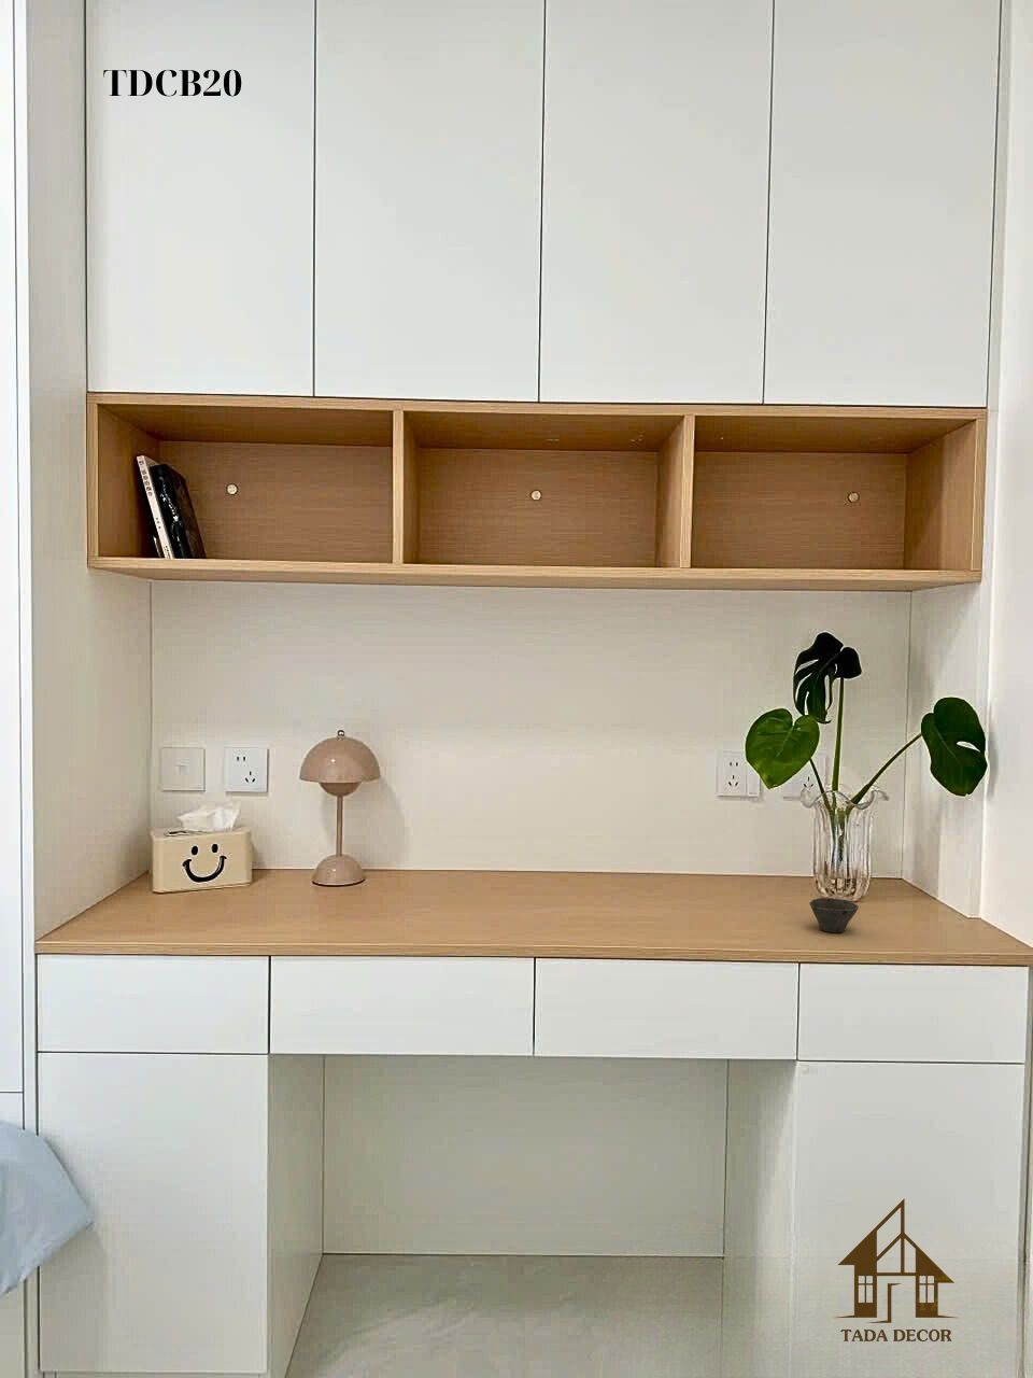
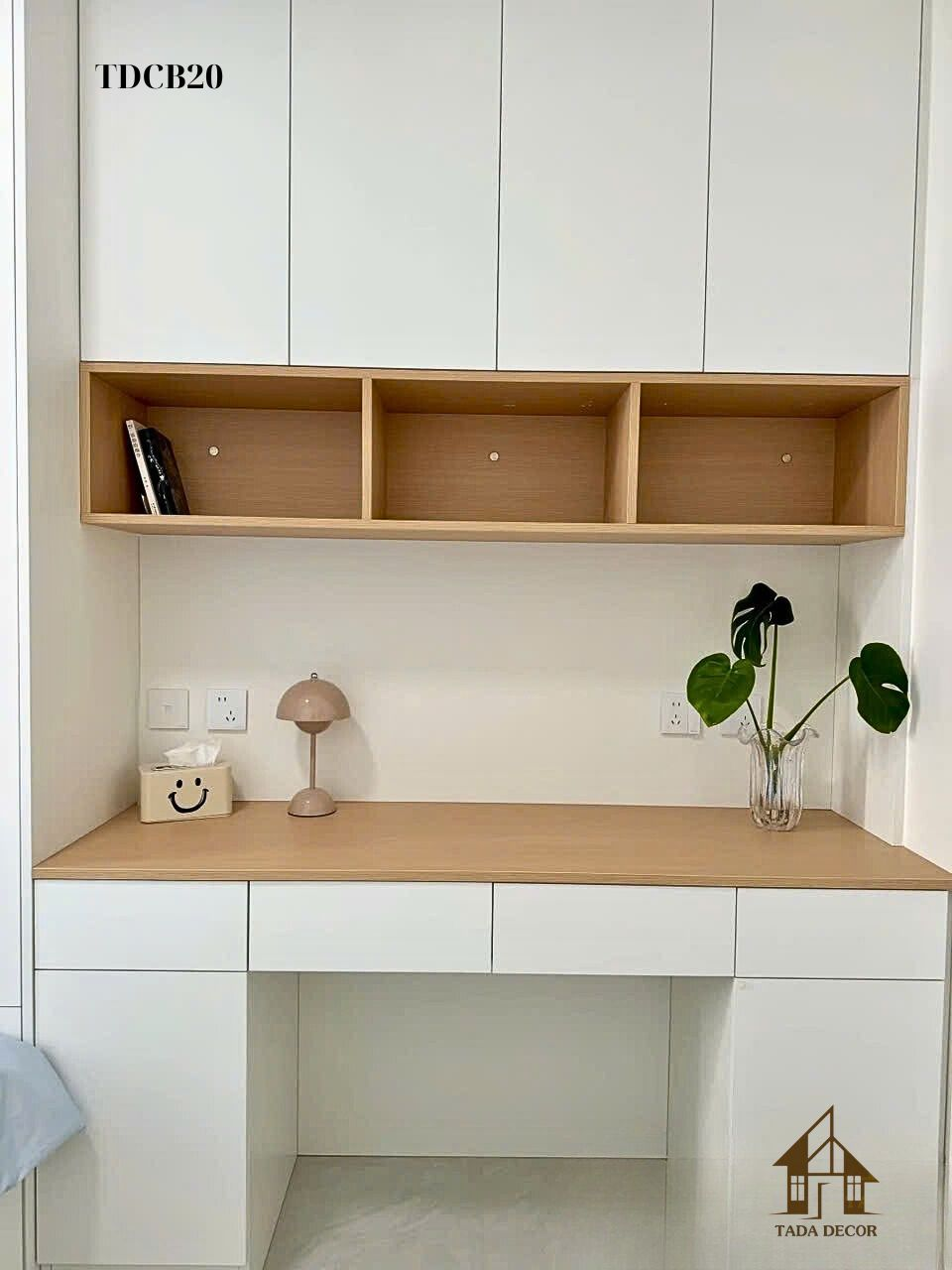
- cup (836, 915)
